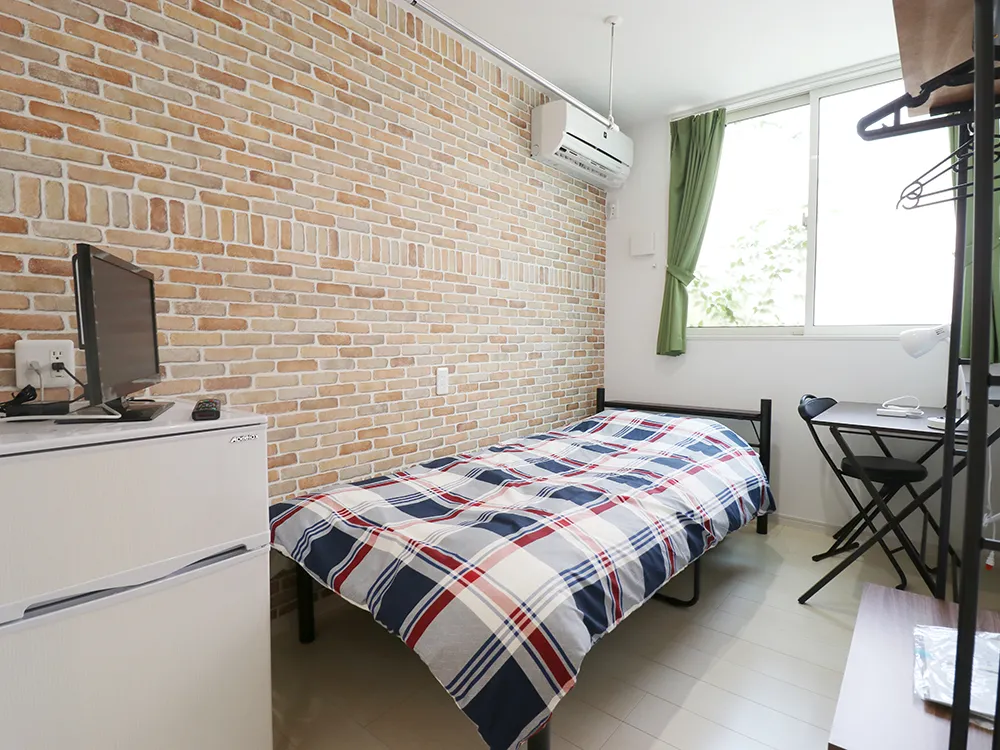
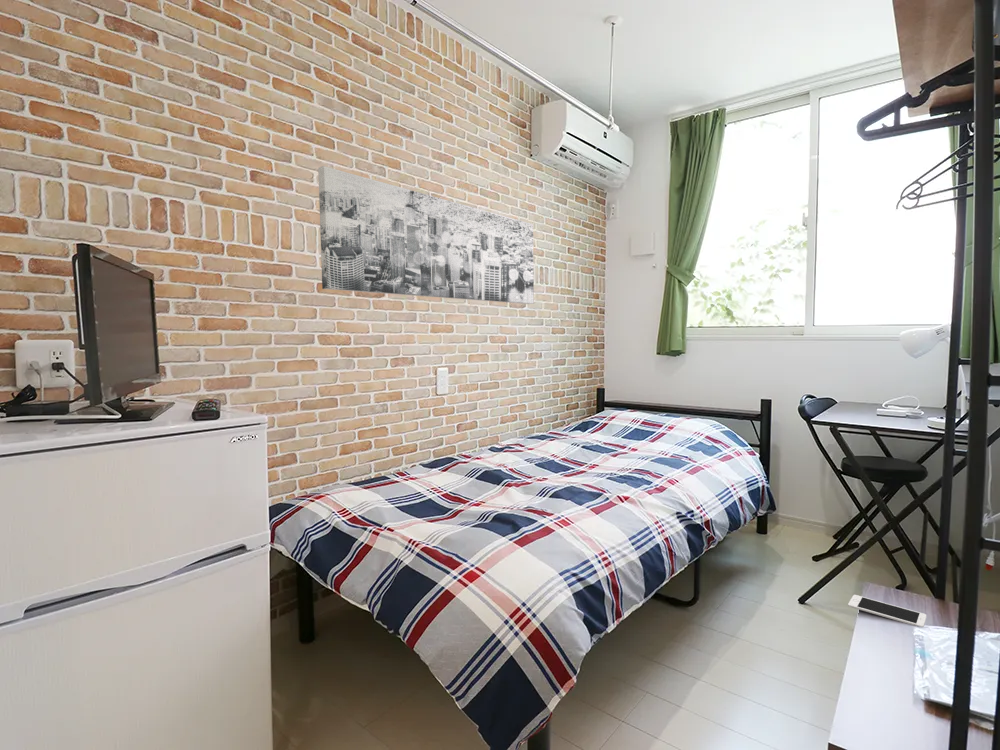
+ wall art (448, 250)
+ cell phone (886, 610)
